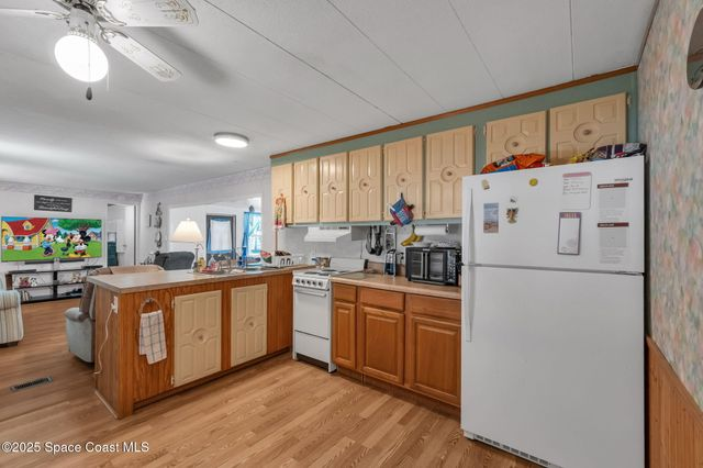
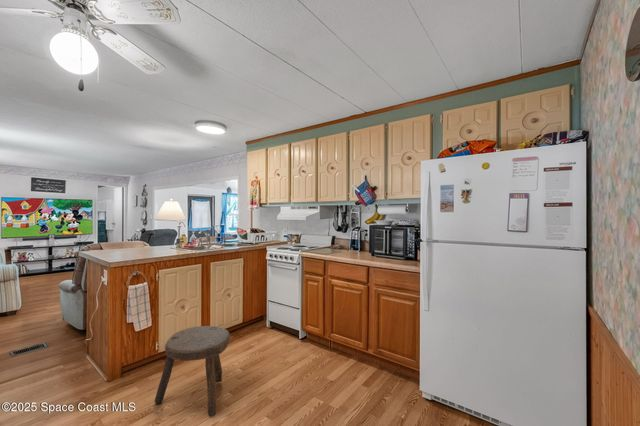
+ stool (193, 359)
